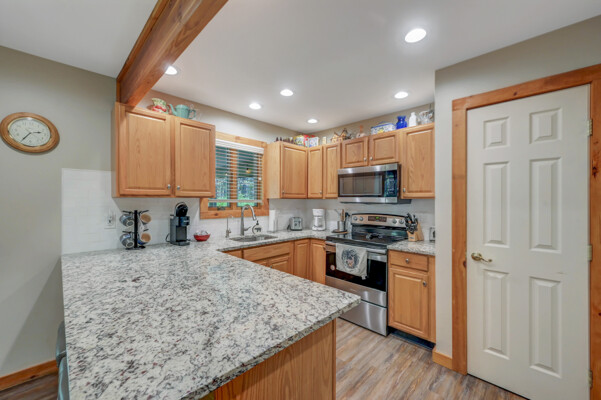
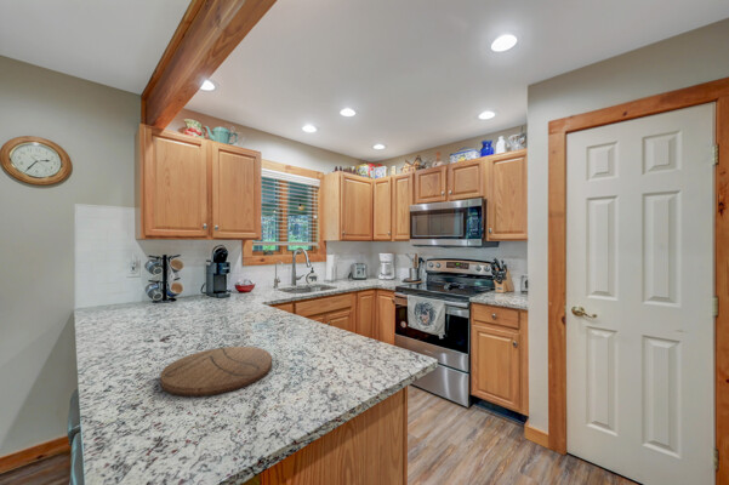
+ cutting board (220, 367)
